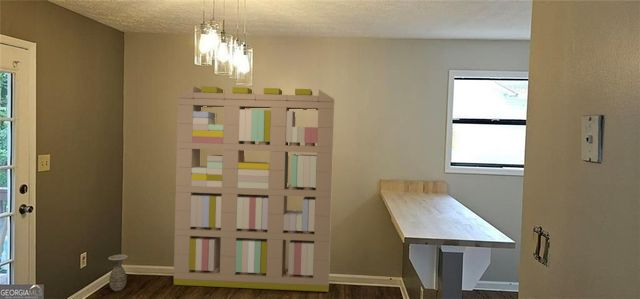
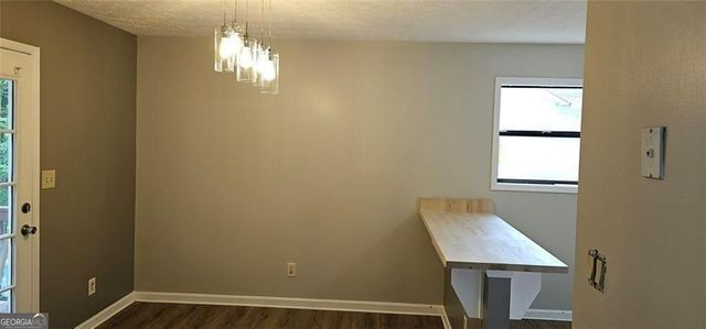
- ceramic jug (117, 273)
- bookcase (255, 186)
